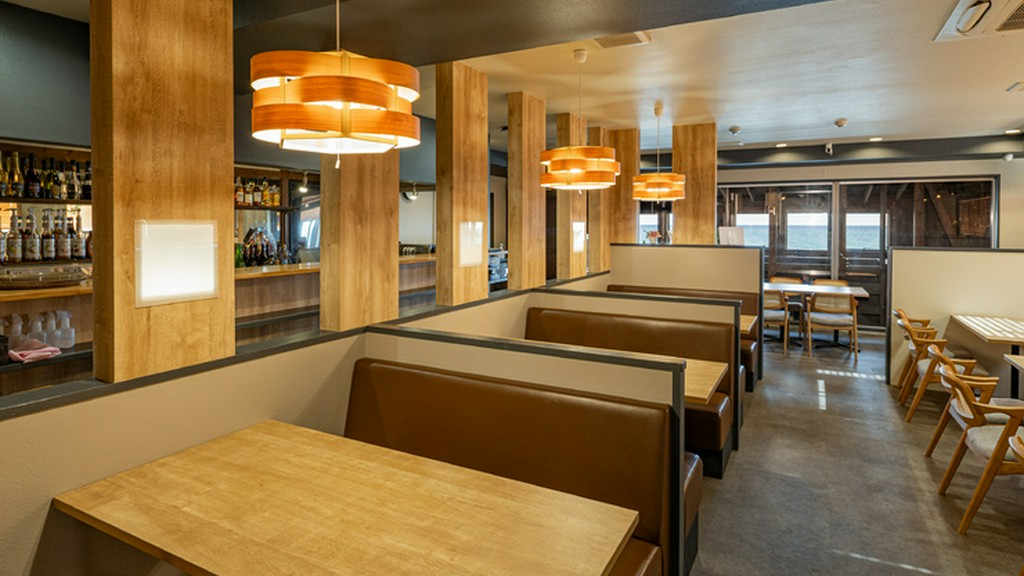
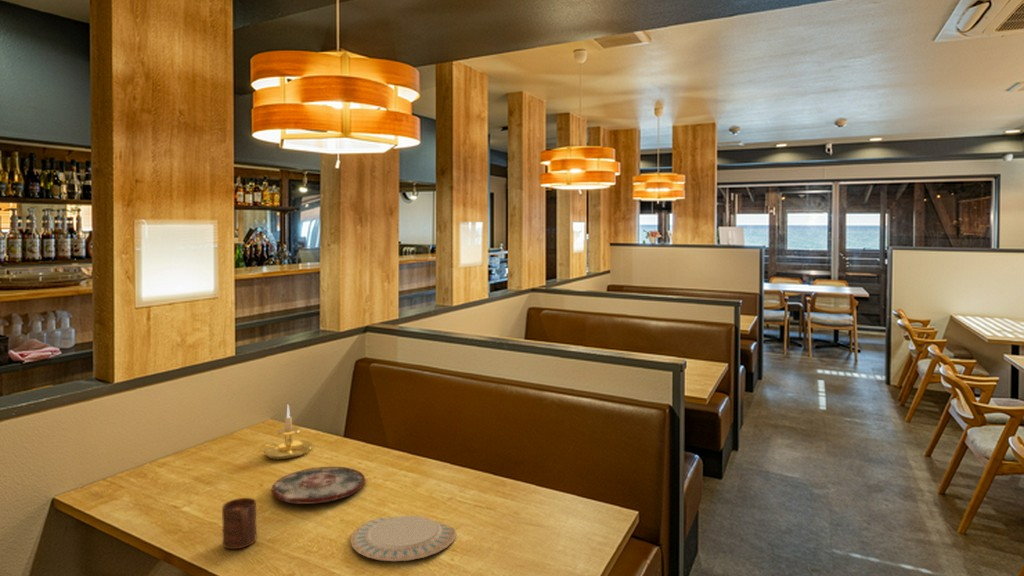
+ plate (319, 484)
+ chinaware (404, 532)
+ cup (242, 524)
+ candle holder (285, 429)
